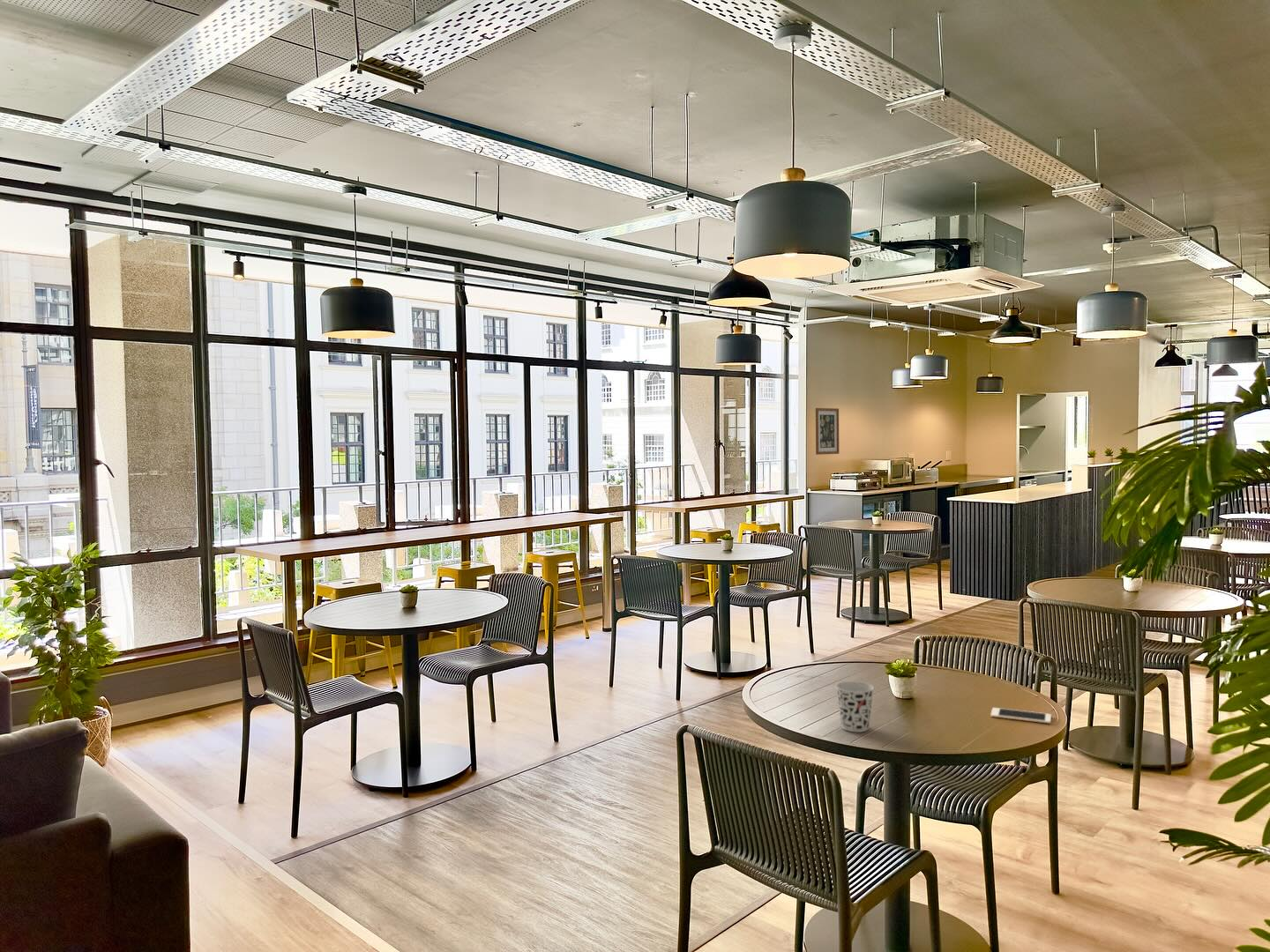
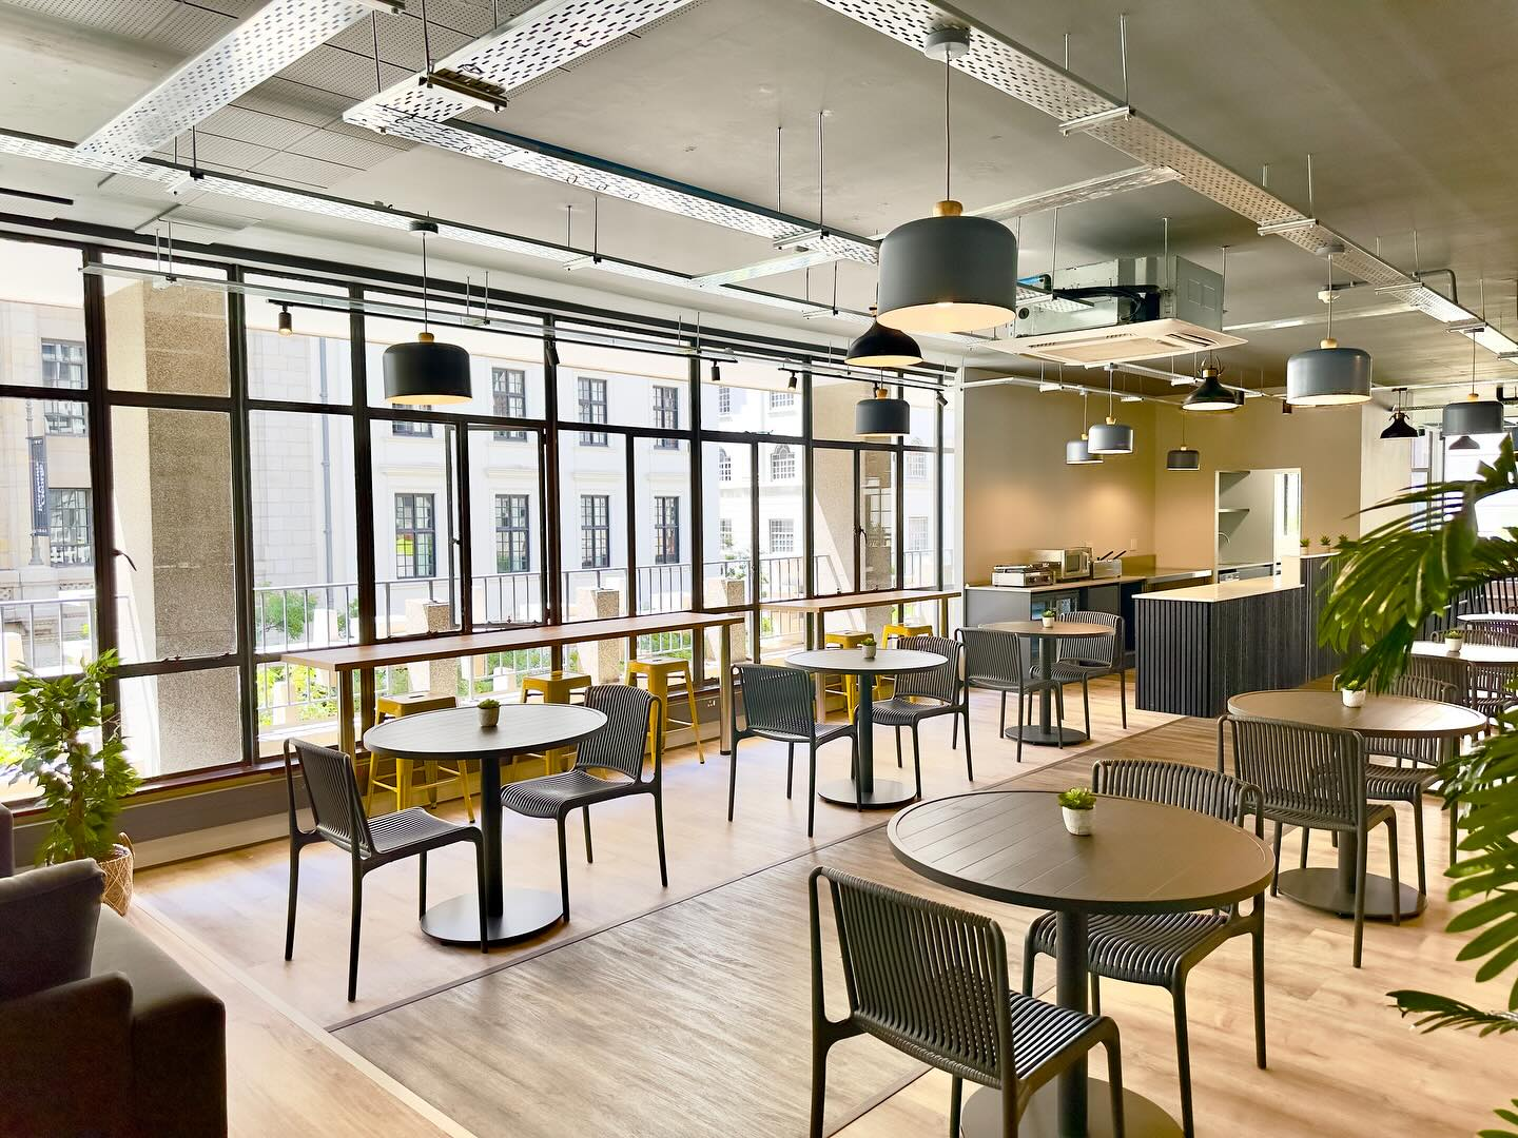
- cup (855, 707)
- cell phone (1020, 715)
- wall art (827, 431)
